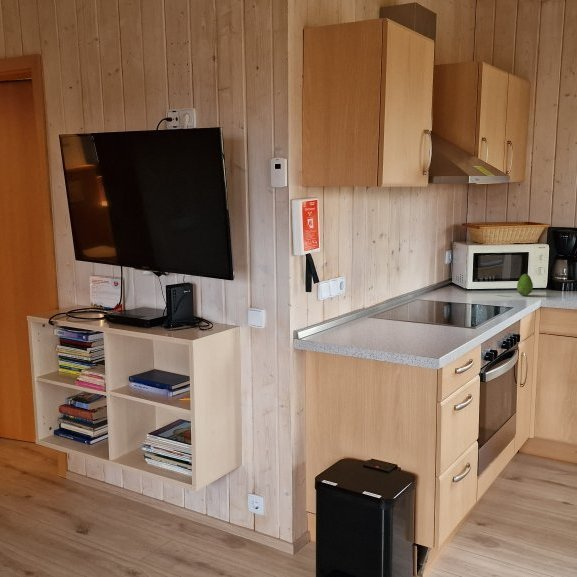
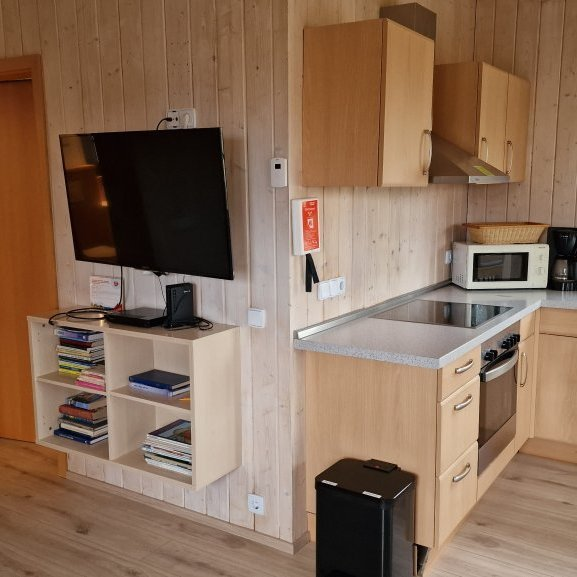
- fruit (525, 284)
